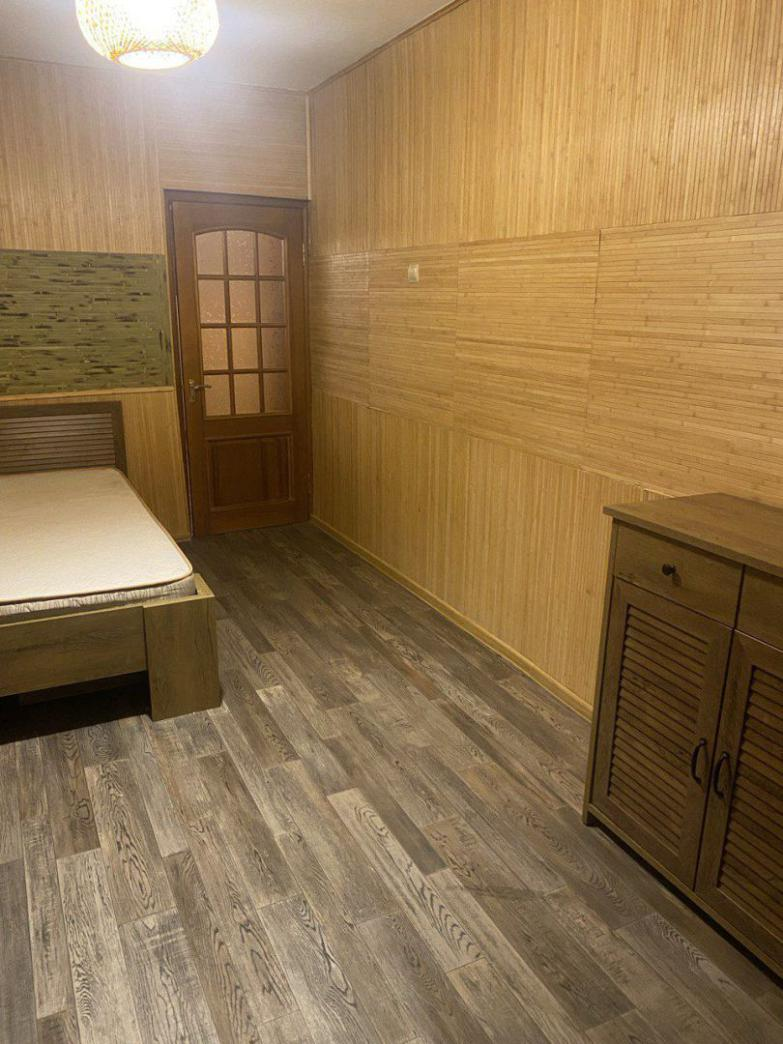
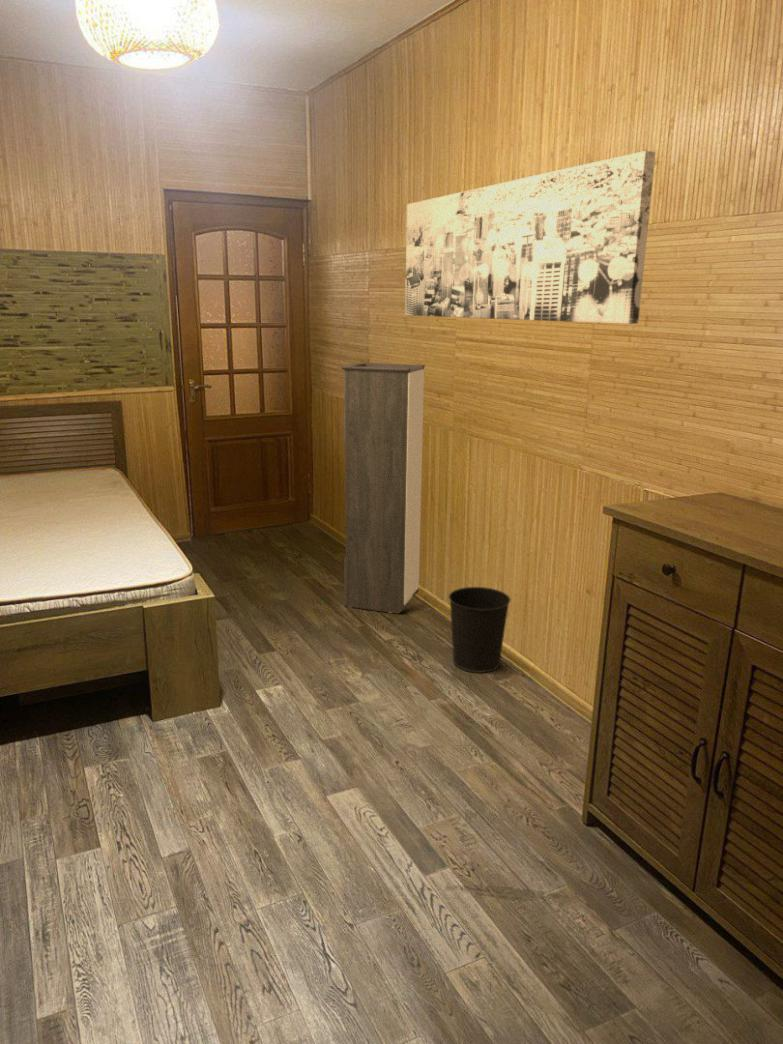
+ wall art (500, 252)
+ wastebasket (477, 630)
+ storage cabinet (382, 488)
